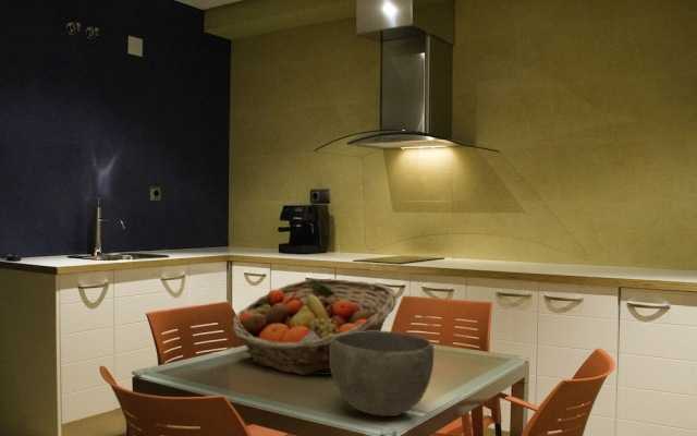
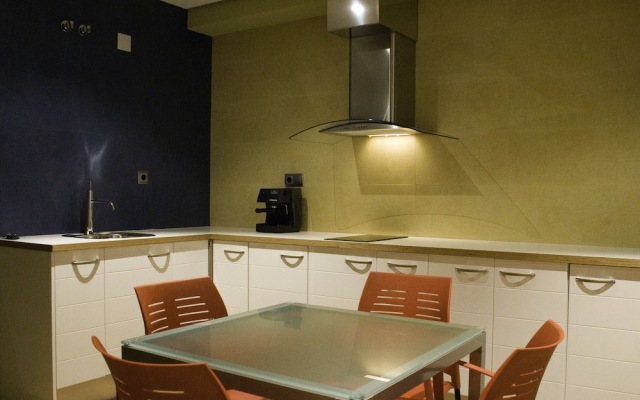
- fruit basket (313, 323)
- bowl (381, 374)
